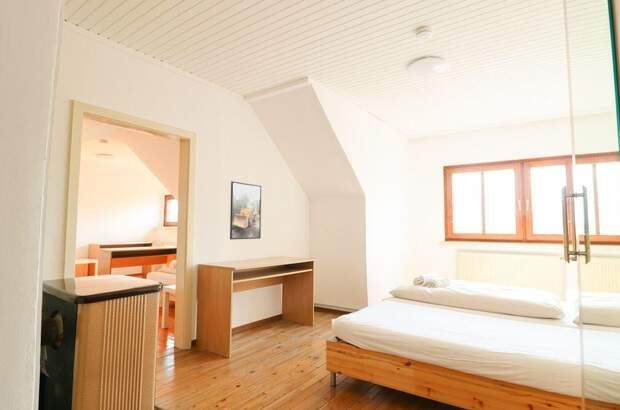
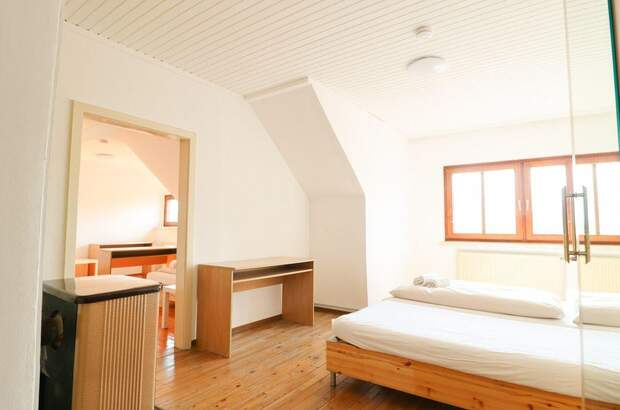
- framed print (246, 211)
